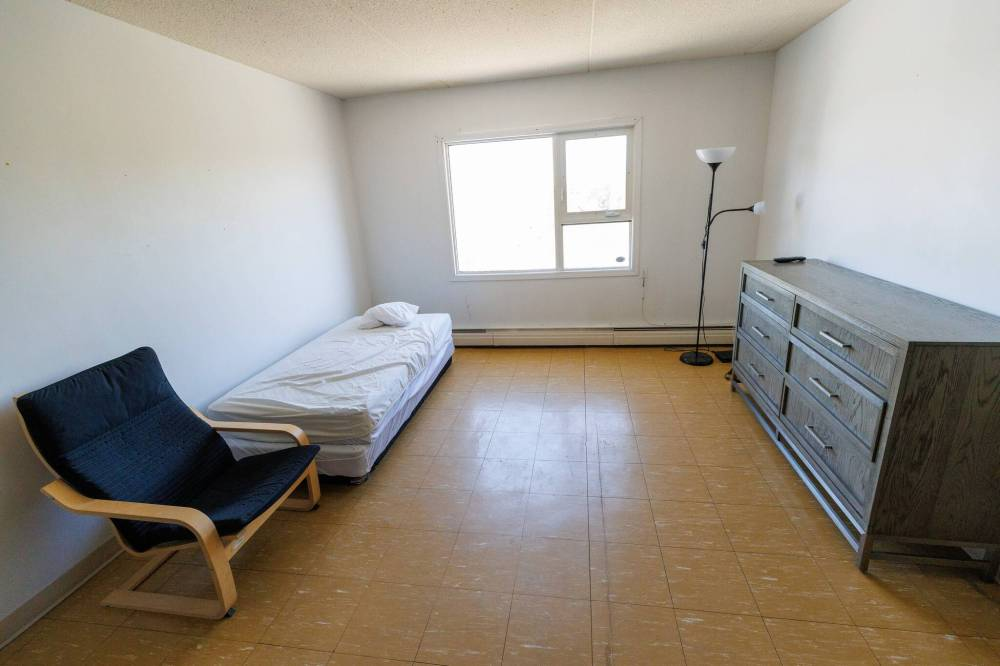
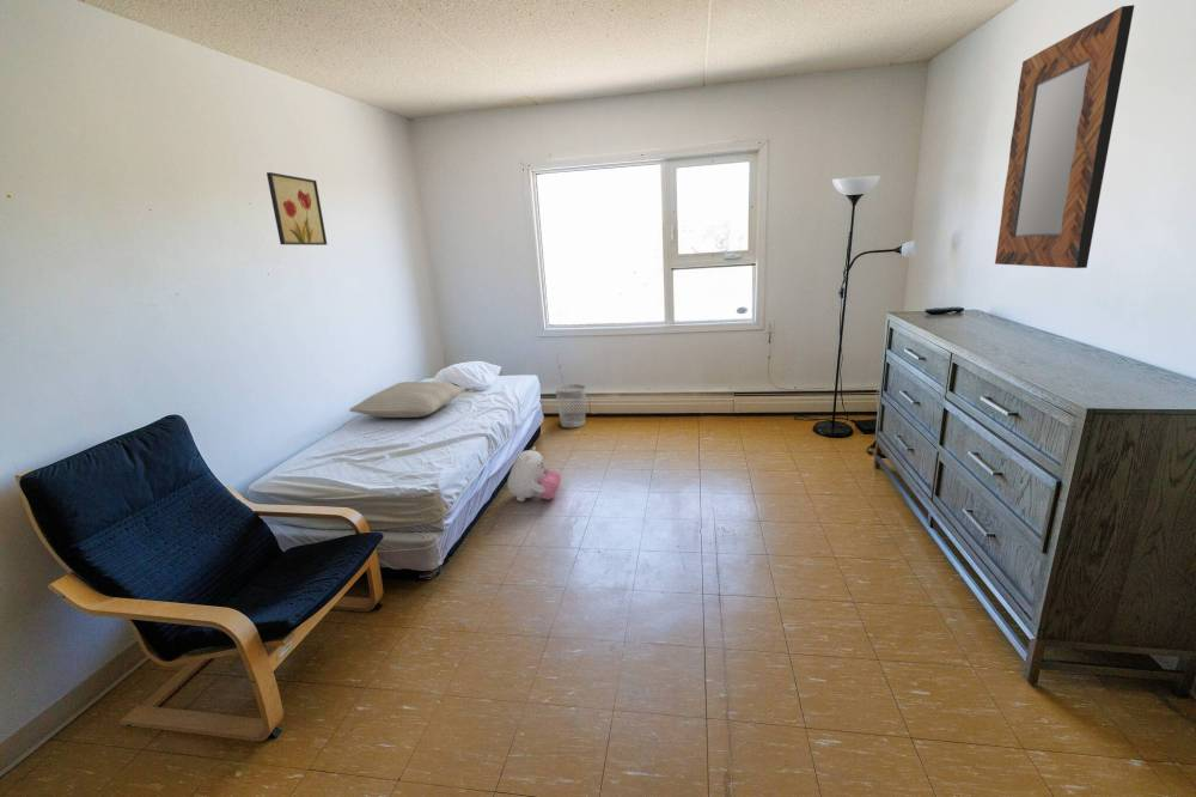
+ wall art (297, 211)
+ wastebasket (572, 406)
+ pillow (411, 398)
+ plush toy (532, 474)
+ home mirror (1051, 157)
